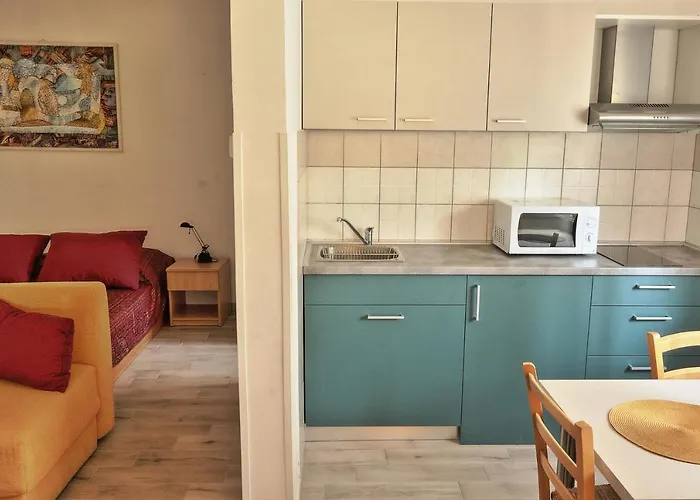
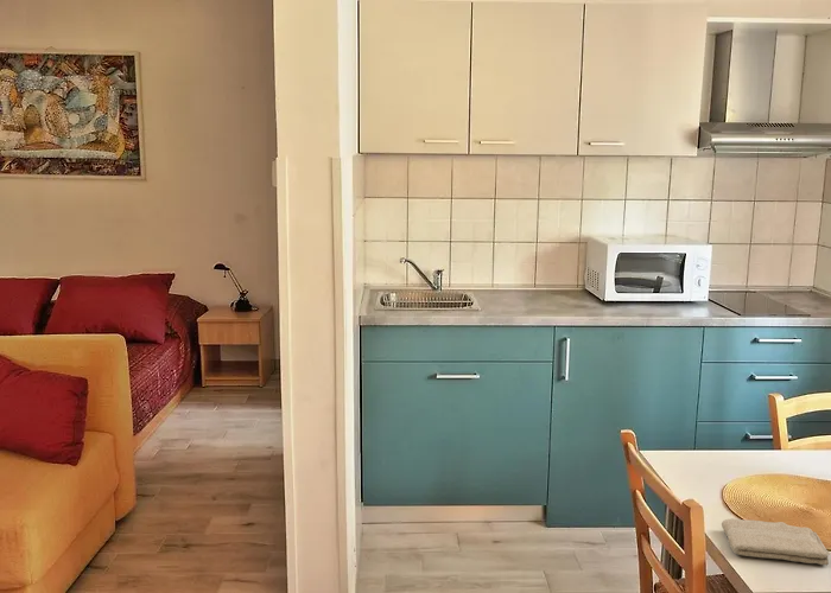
+ washcloth (774, 540)
